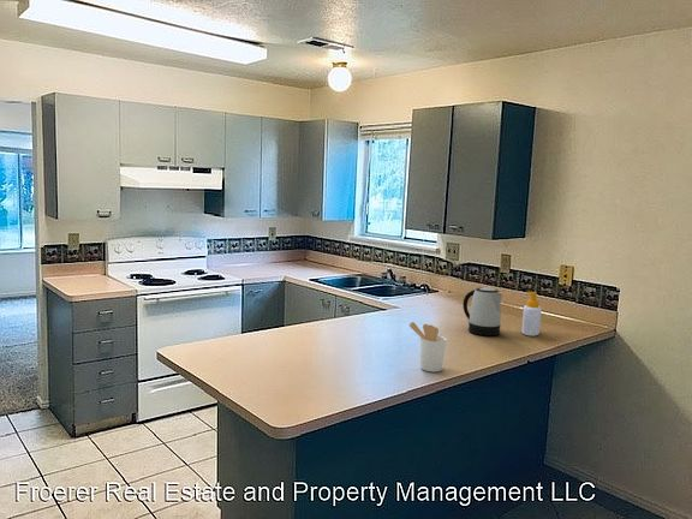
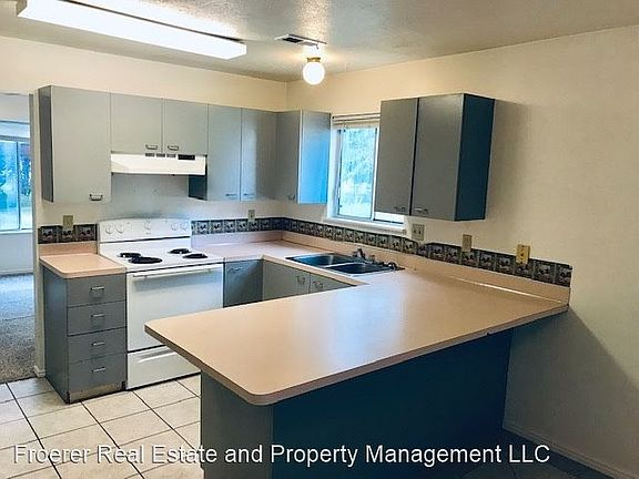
- utensil holder (425, 345)
- soap bottle (531, 312)
- kettle (481, 309)
